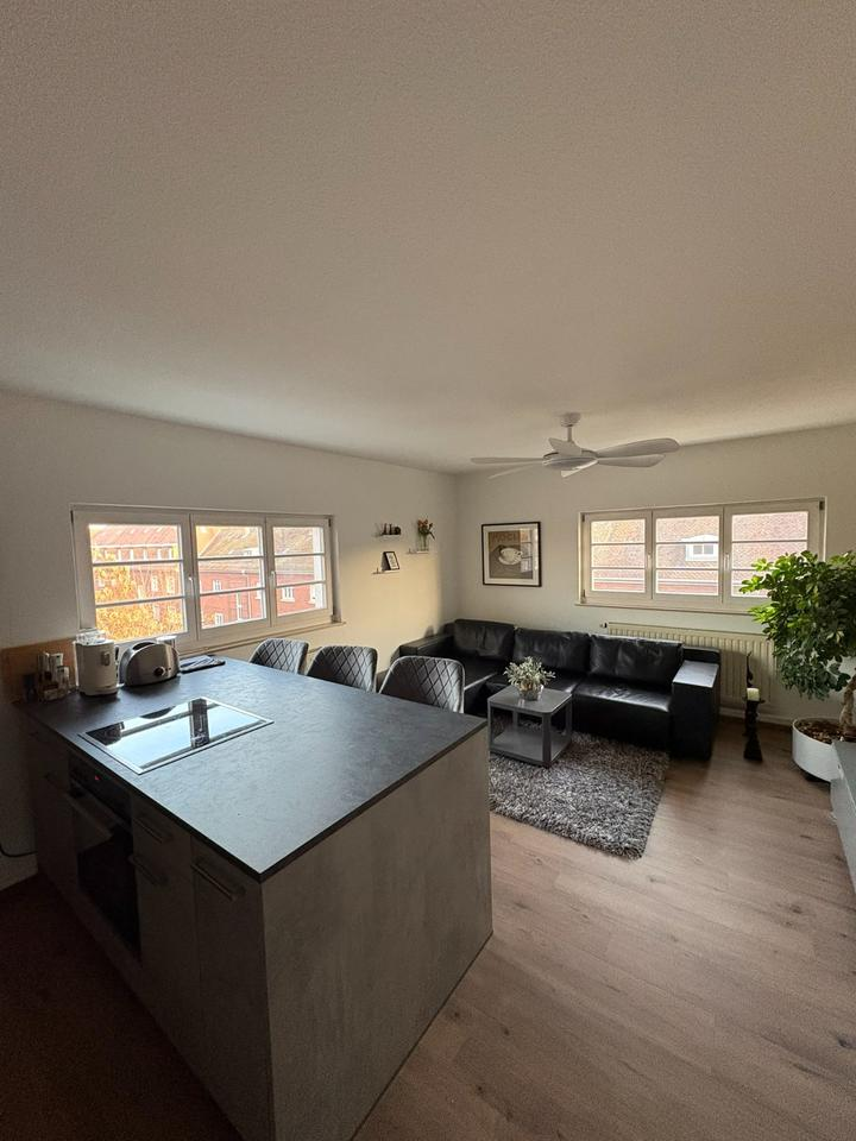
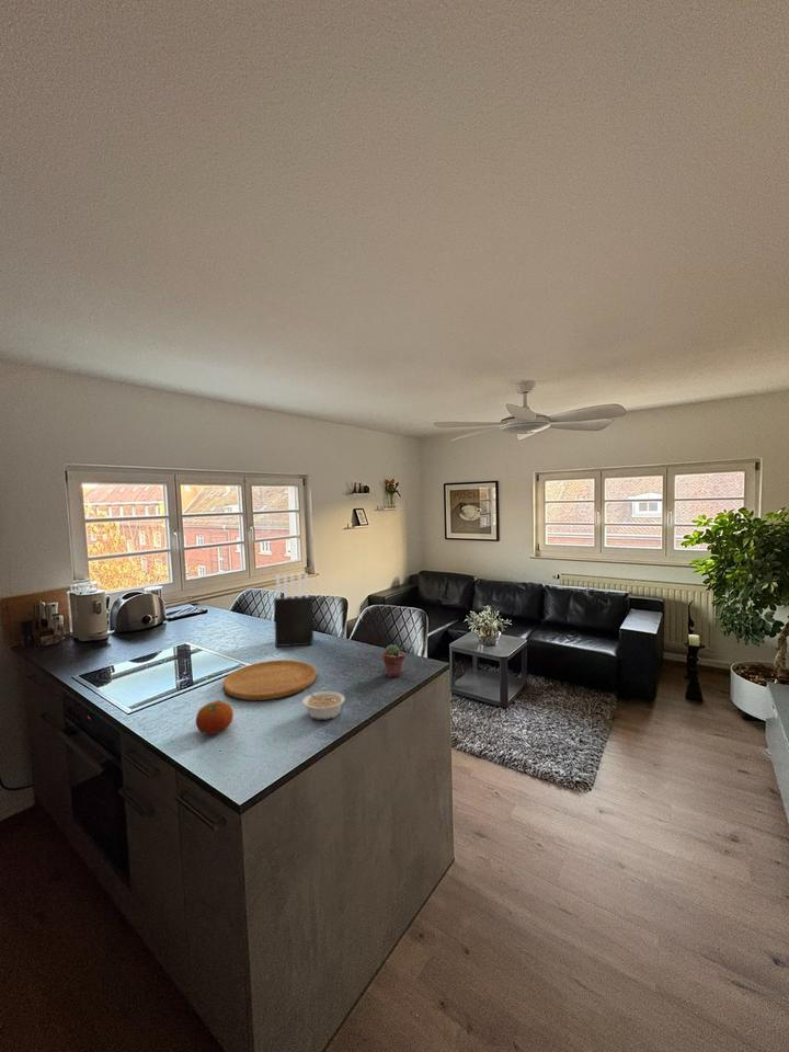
+ knife block (294, 607)
+ legume (322, 705)
+ fruit (214, 717)
+ cutting board (271, 678)
+ potted succulent (393, 659)
